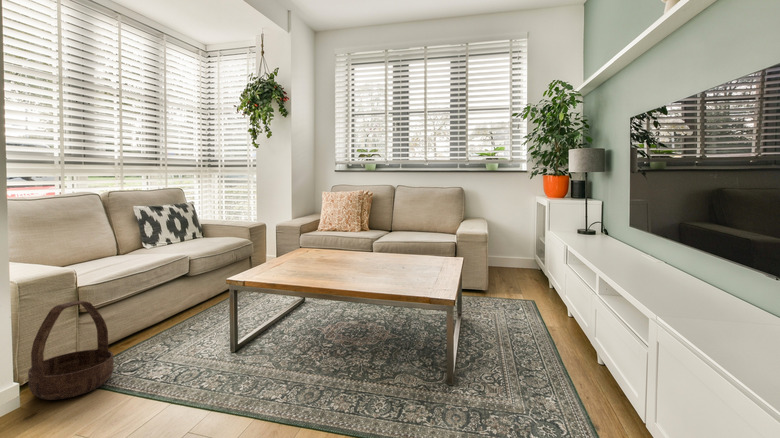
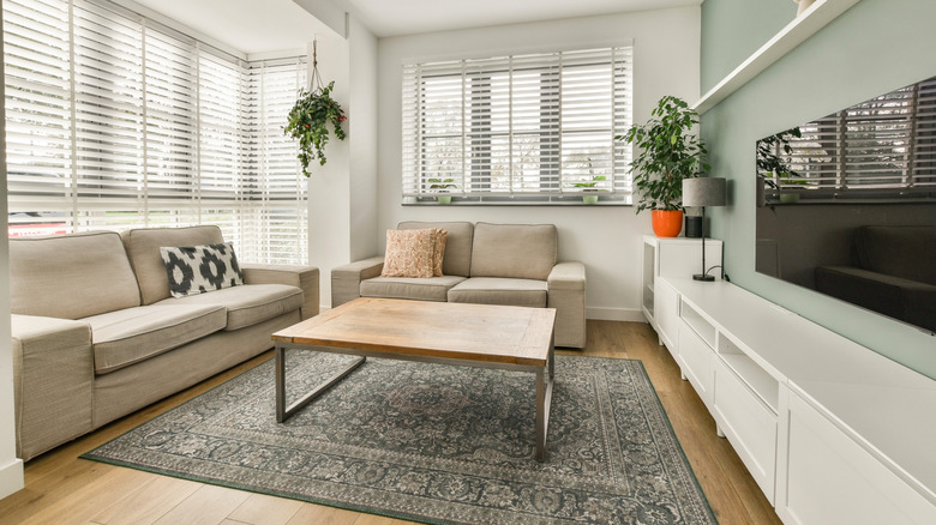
- basket (72, 352)
